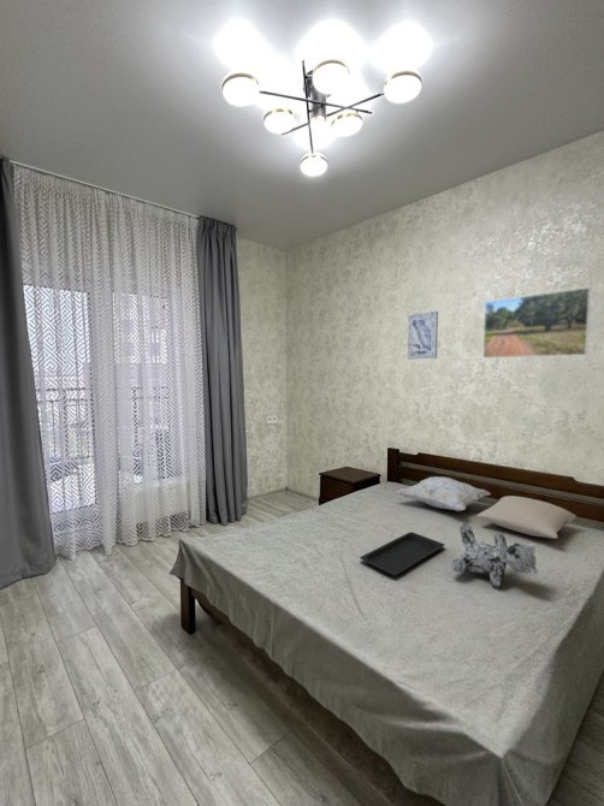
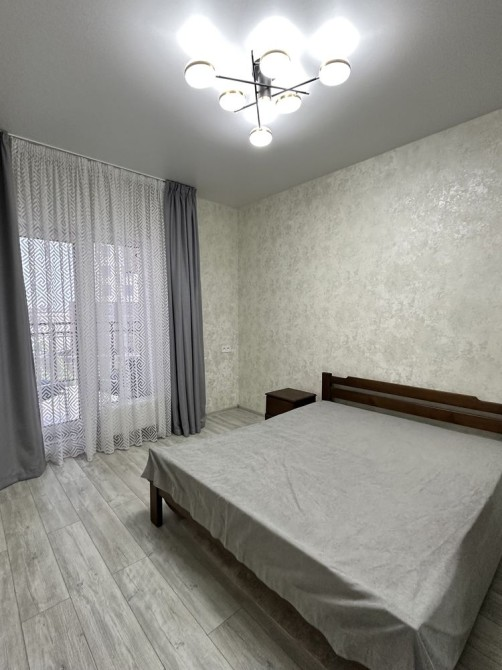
- teddy bear (493, 557)
- serving tray (403, 552)
- pillow (525, 515)
- wall art (421, 336)
- decorative pillow (443, 492)
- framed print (532, 326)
